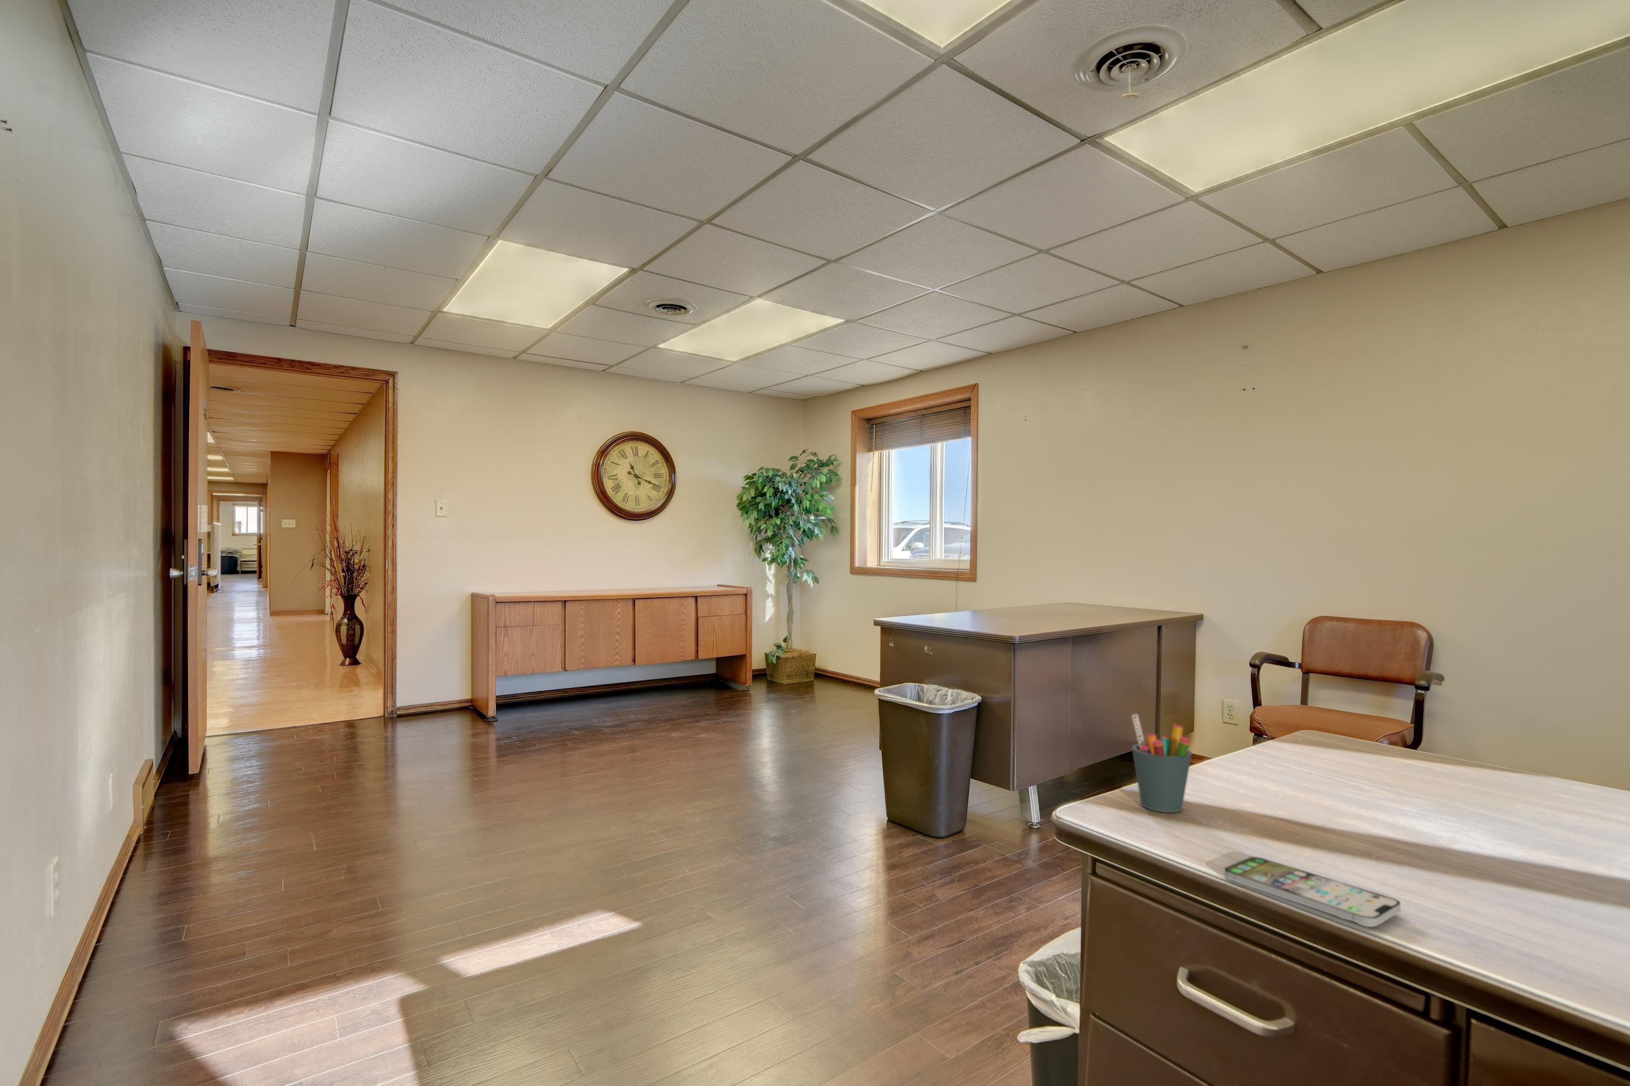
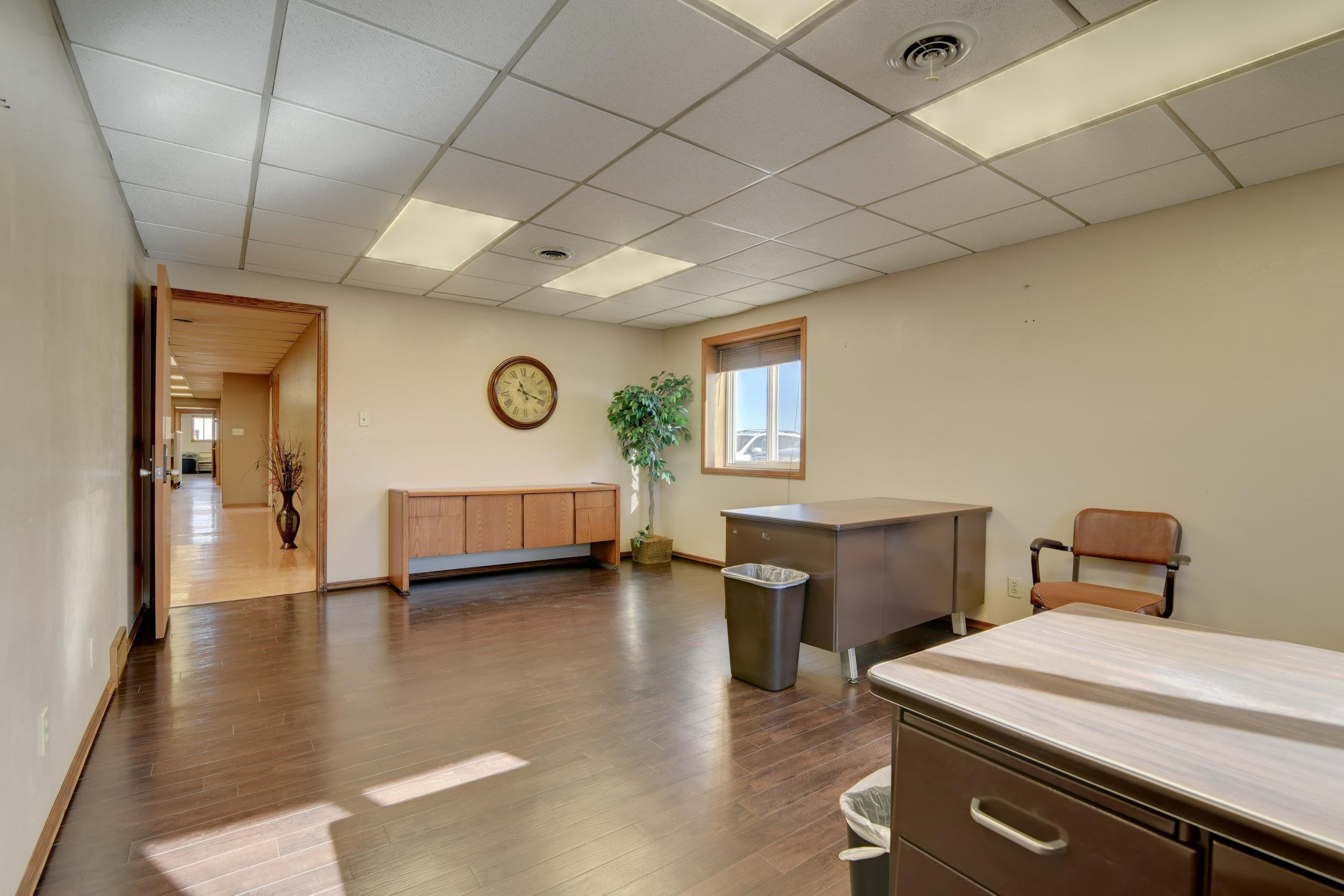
- pen holder (1162, 762)
- smartphone (1307, 887)
